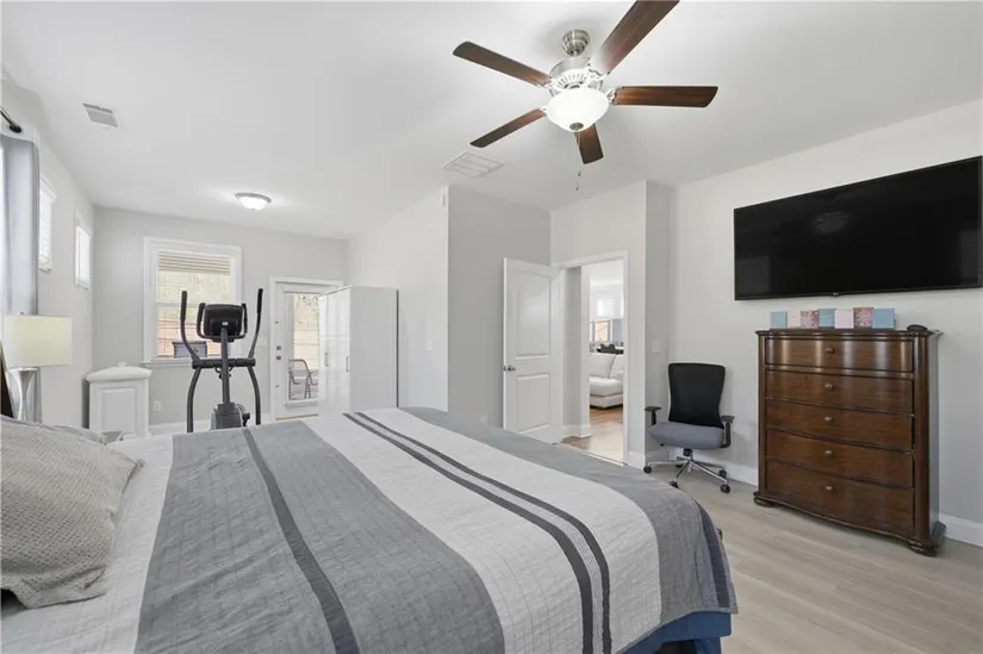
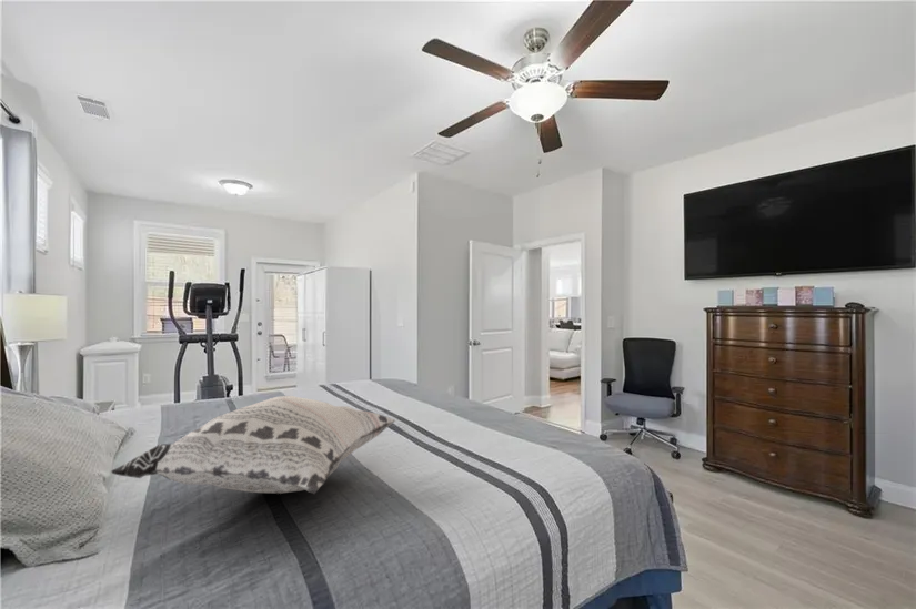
+ decorative pillow (278, 440)
